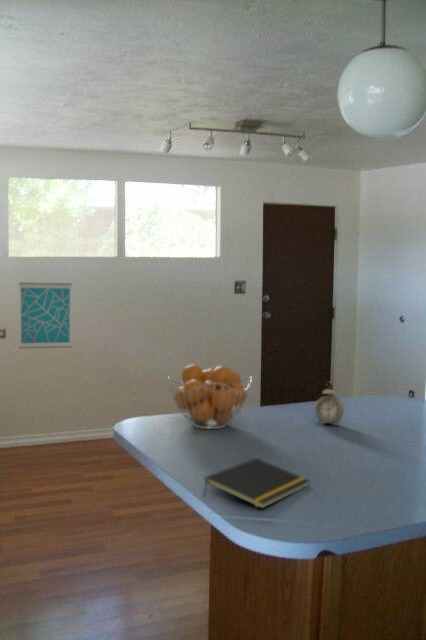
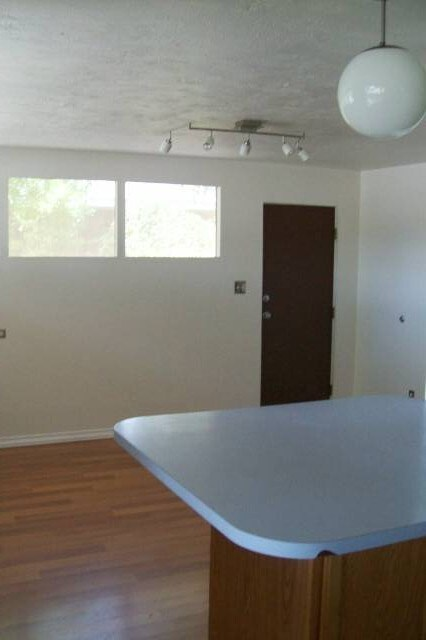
- fruit basket (210, 395)
- notepad (258, 481)
- alarm clock (329, 403)
- wall art (45, 315)
